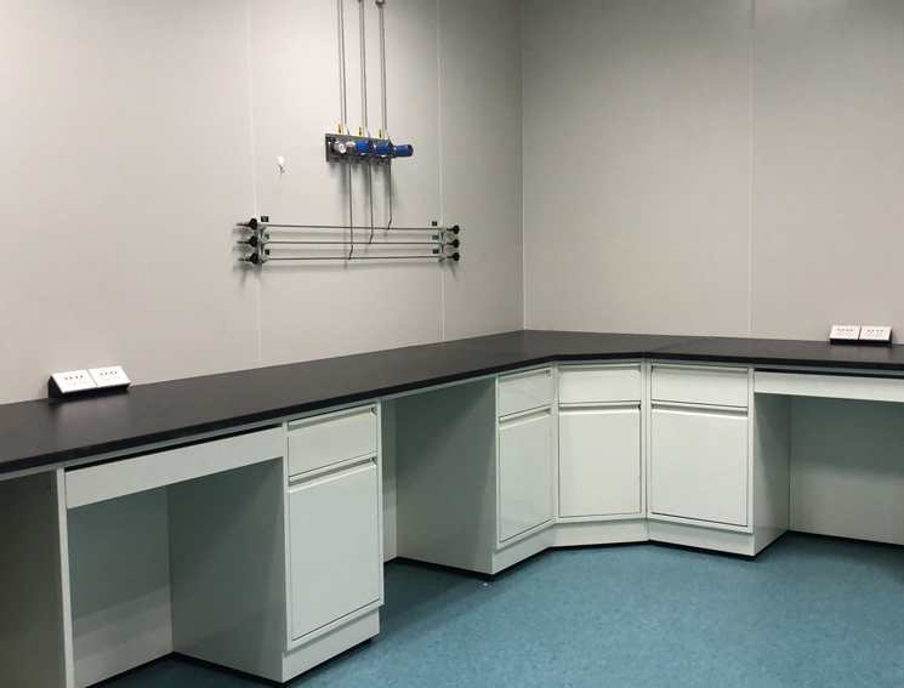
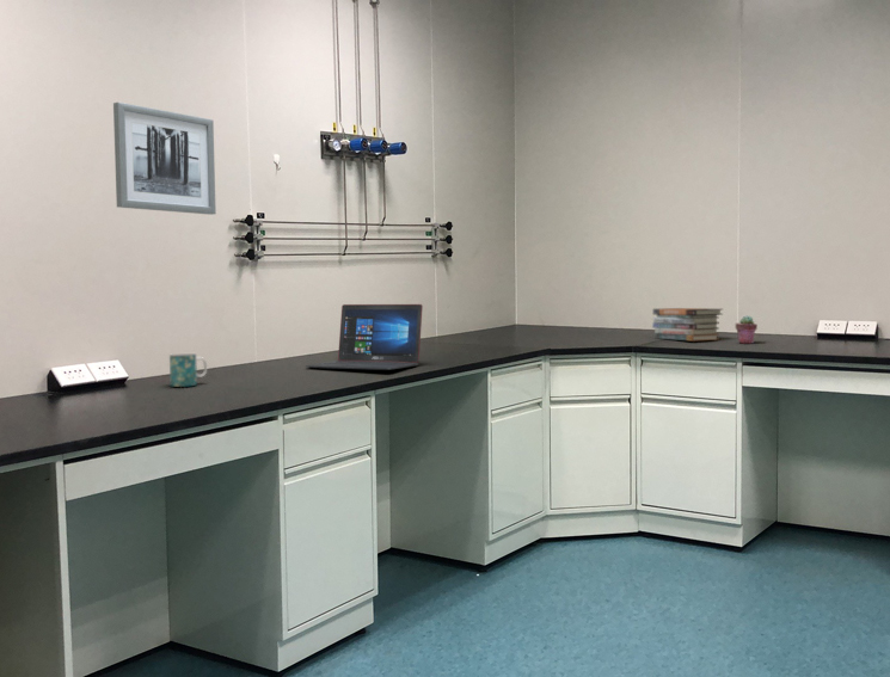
+ wall art (167, 161)
+ potted succulent (745, 328)
+ mug (189, 369)
+ laptop (364, 336)
+ book stack (686, 324)
